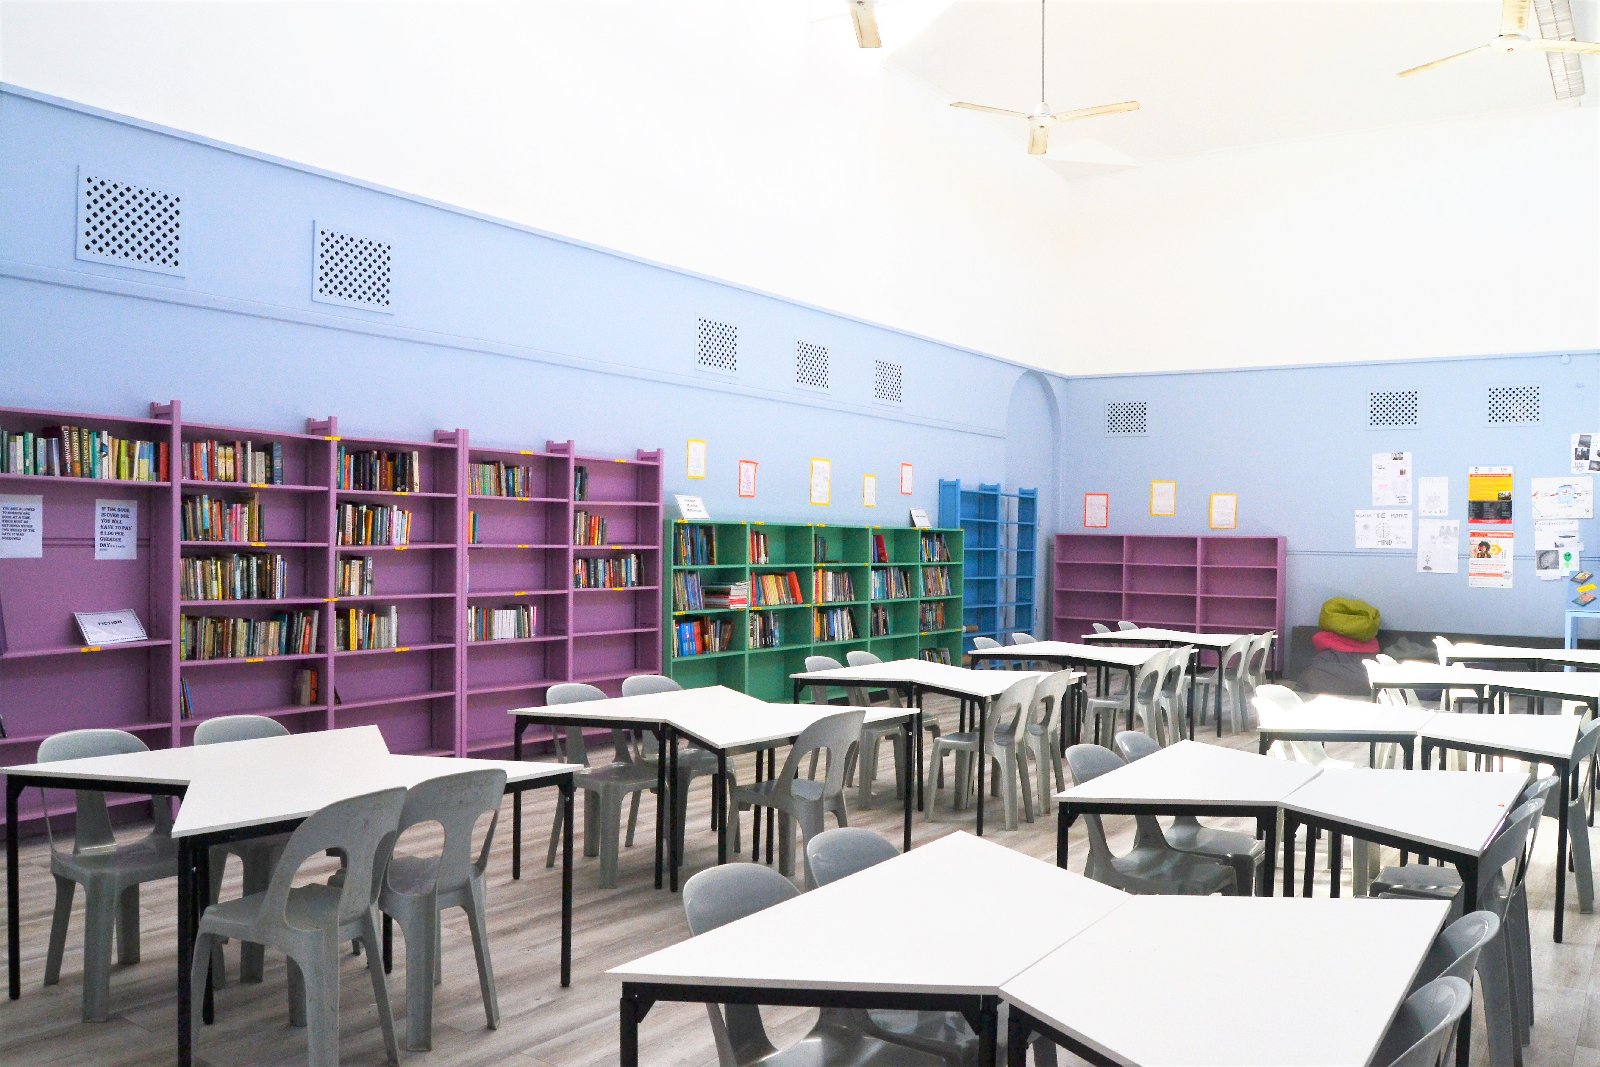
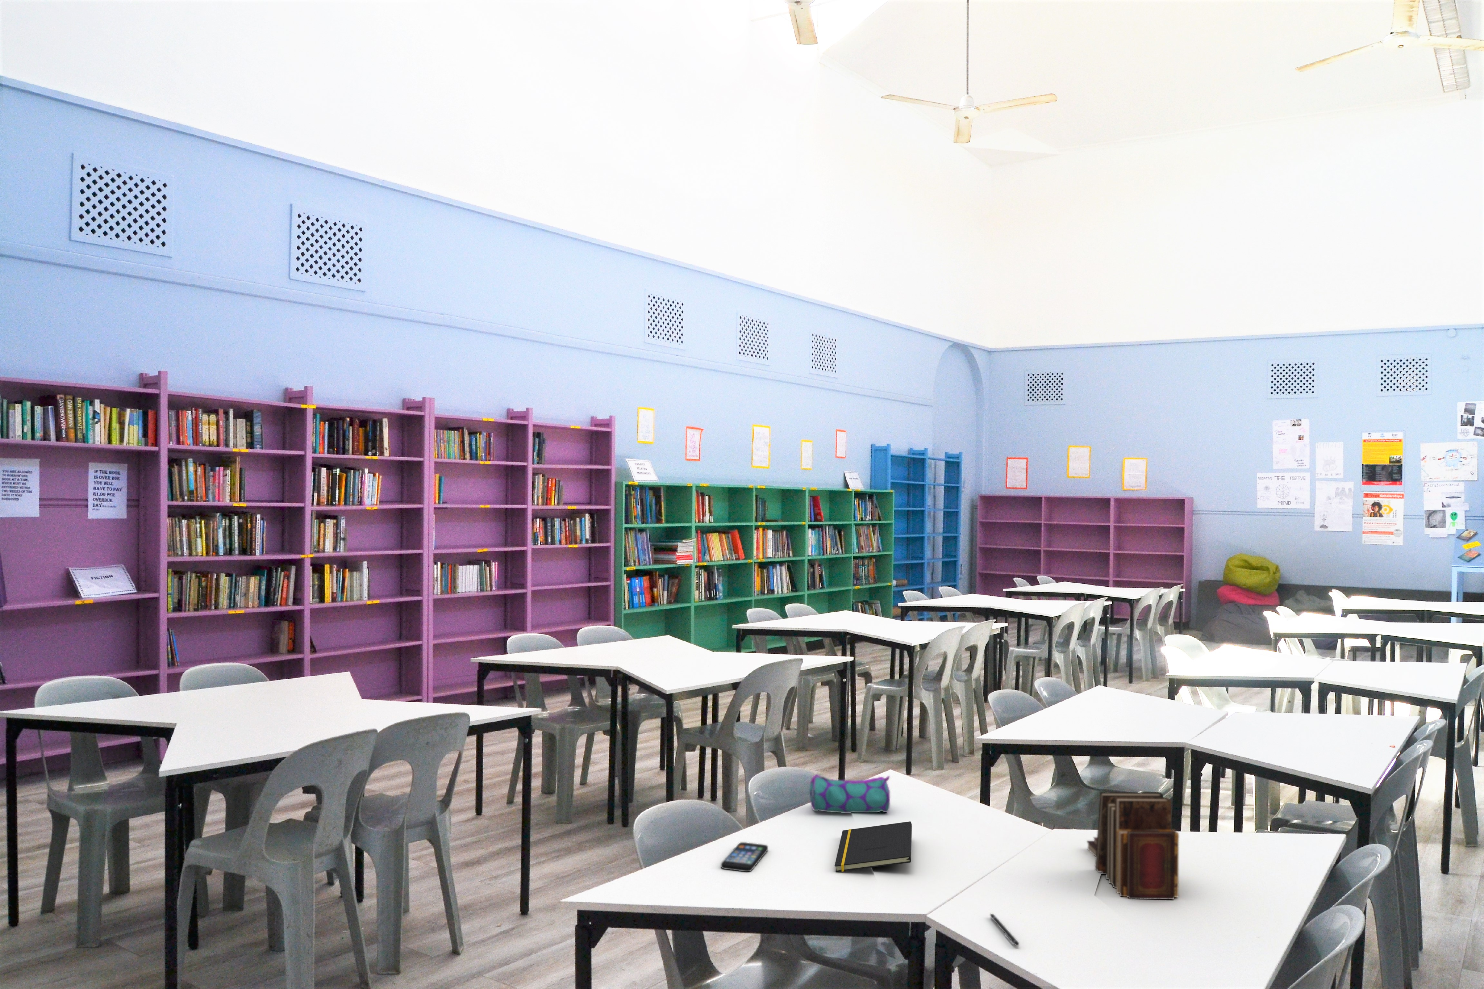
+ pen (1003, 928)
+ smartphone (745, 857)
+ notepad (875, 846)
+ book (1126, 830)
+ pencil case (849, 794)
